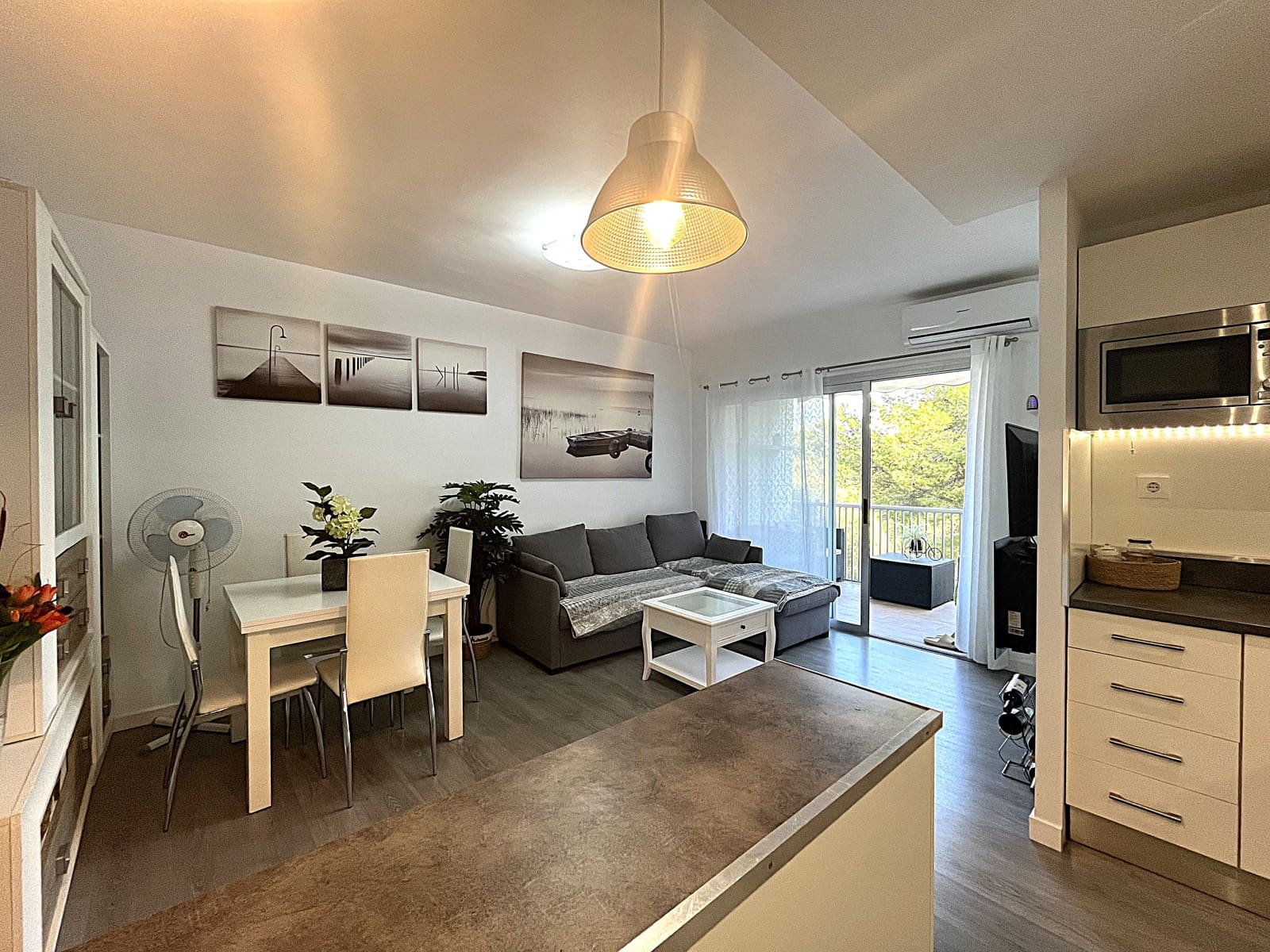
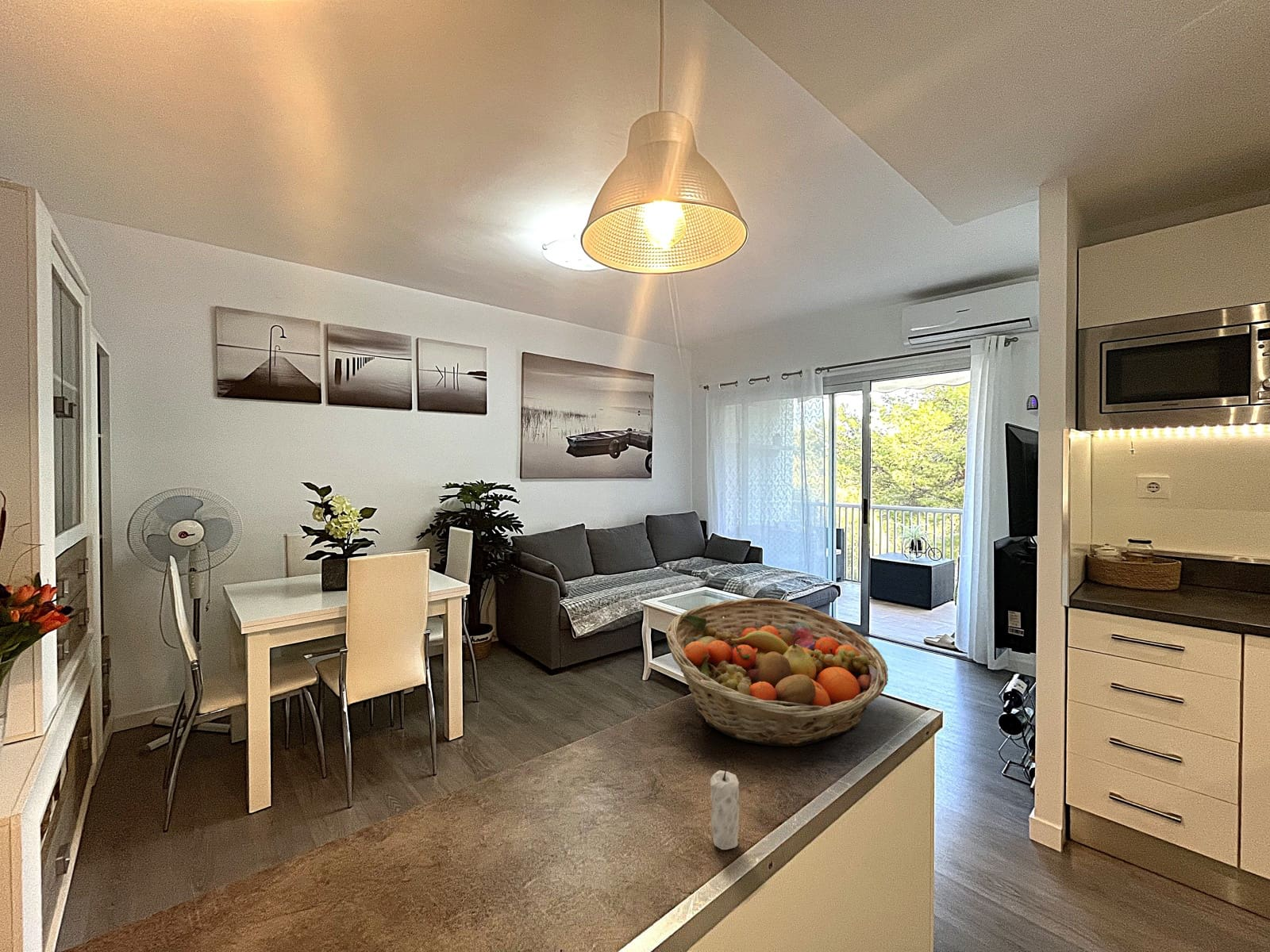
+ fruit basket (775, 664)
+ candle (724, 803)
